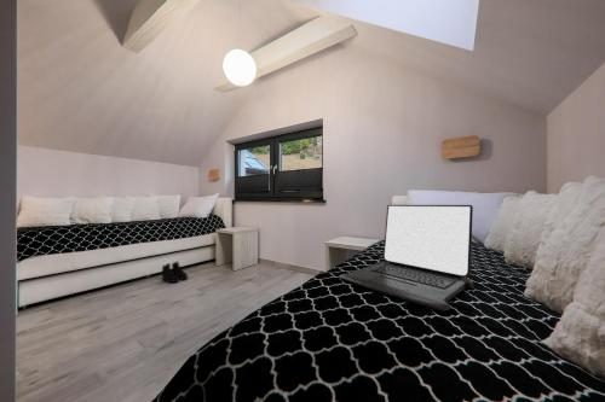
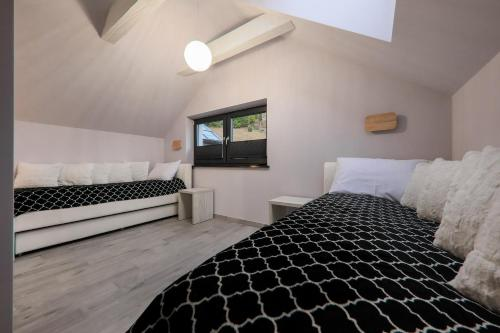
- boots (174, 270)
- laptop (405, 243)
